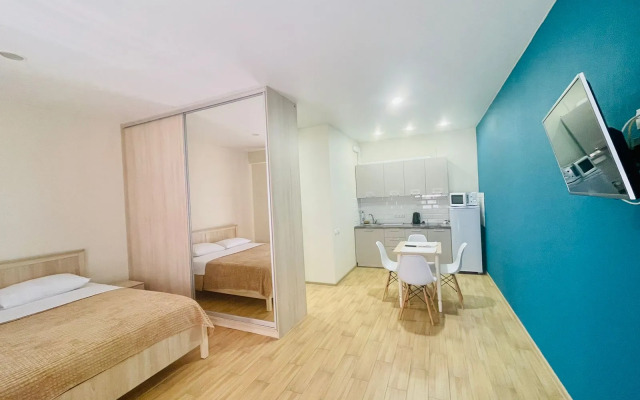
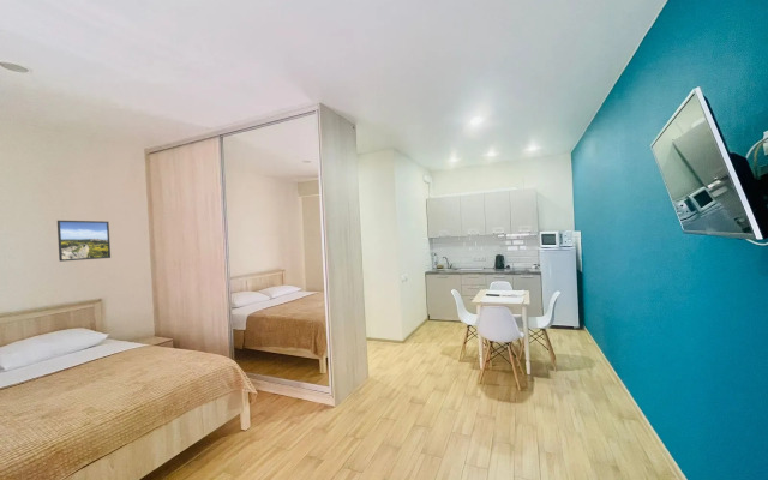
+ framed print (85, 240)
